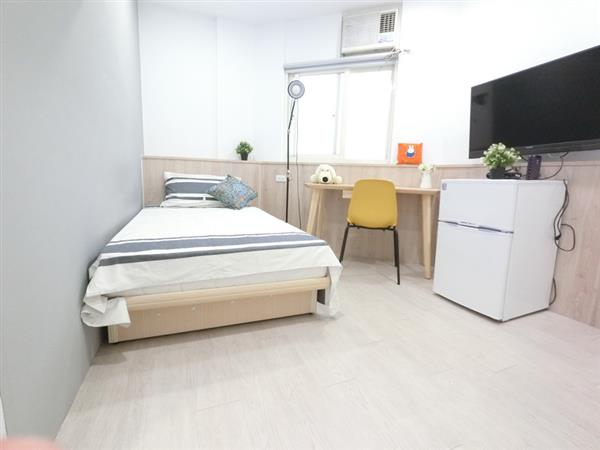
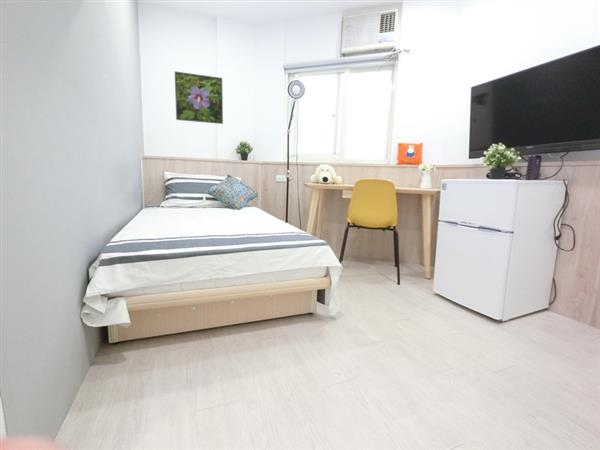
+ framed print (199, 98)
